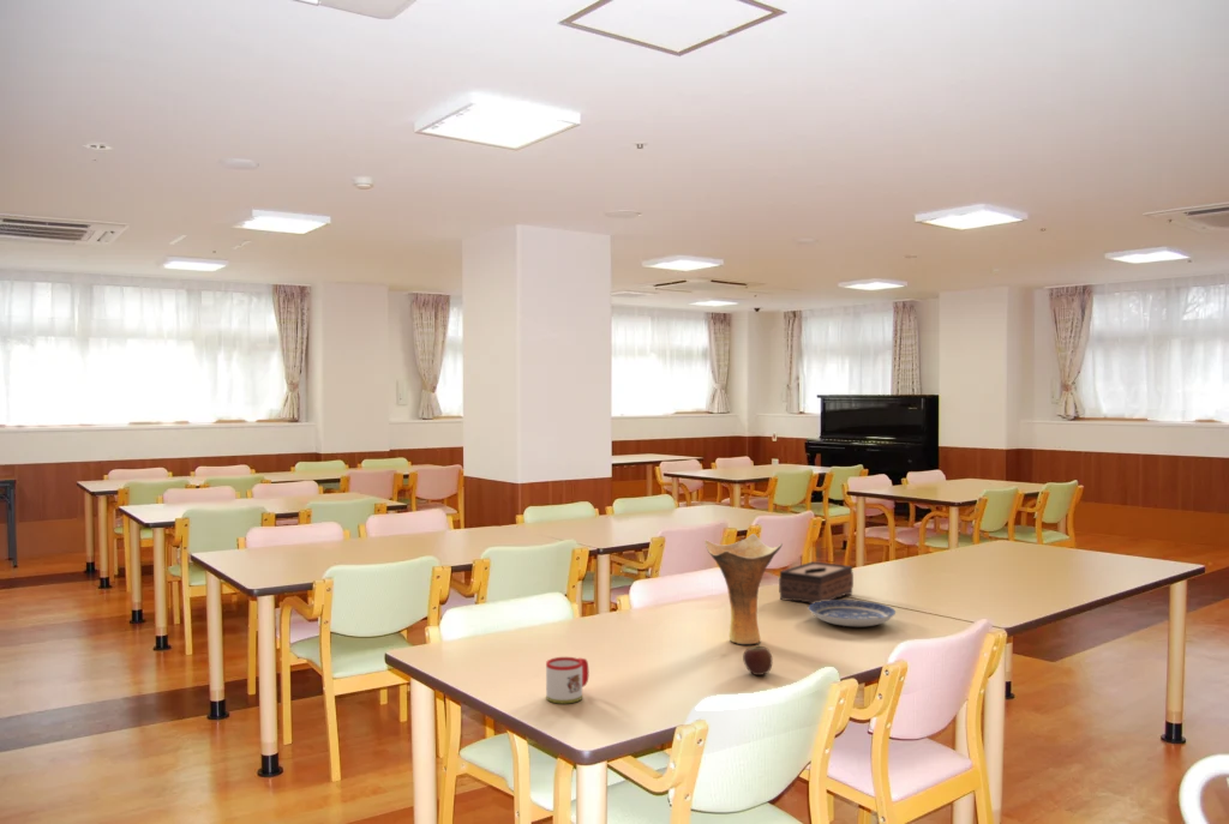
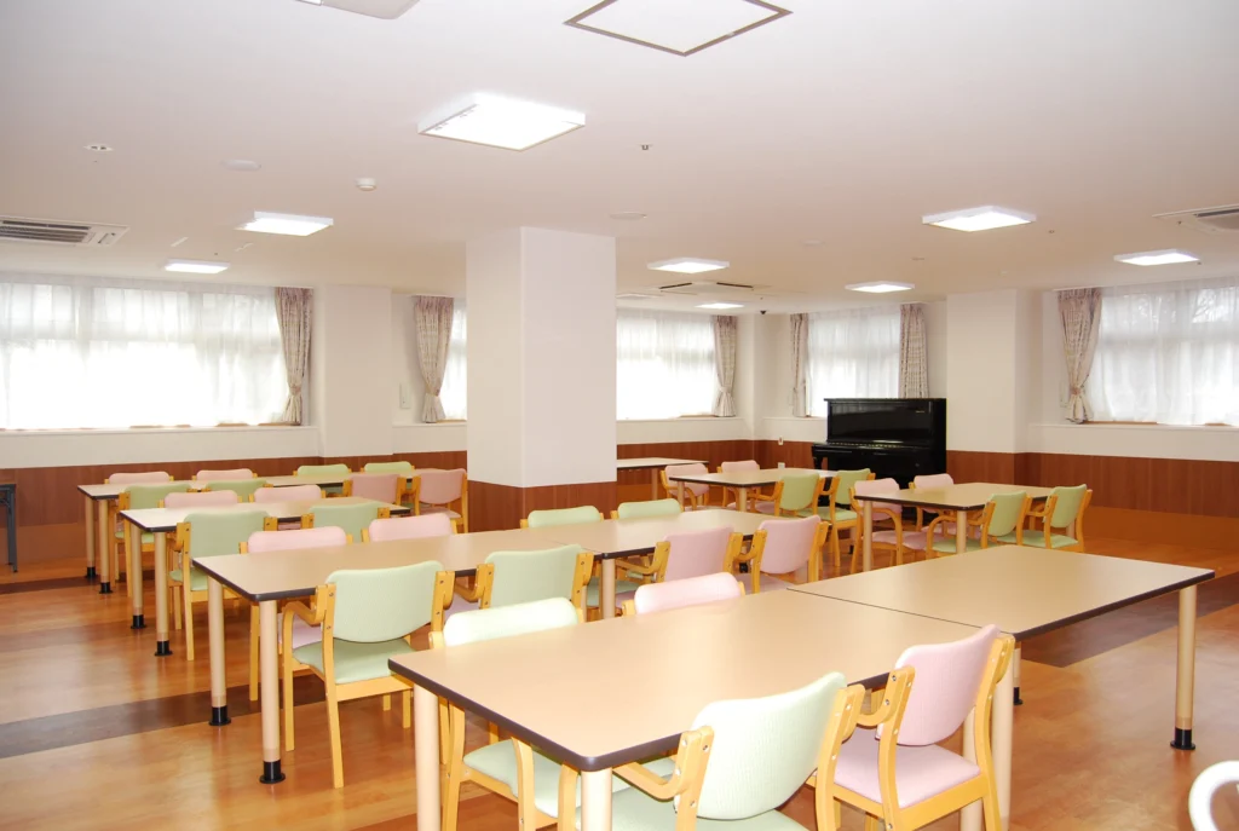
- tissue box (816, 582)
- apple (757, 657)
- mug (569, 678)
- plate (851, 615)
- vase (742, 590)
